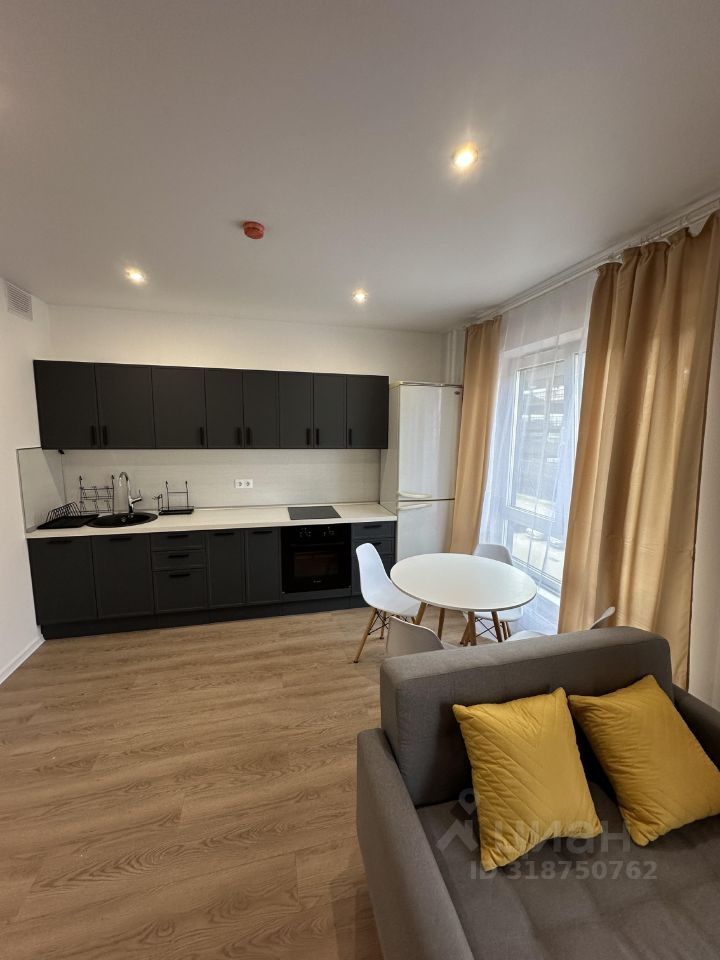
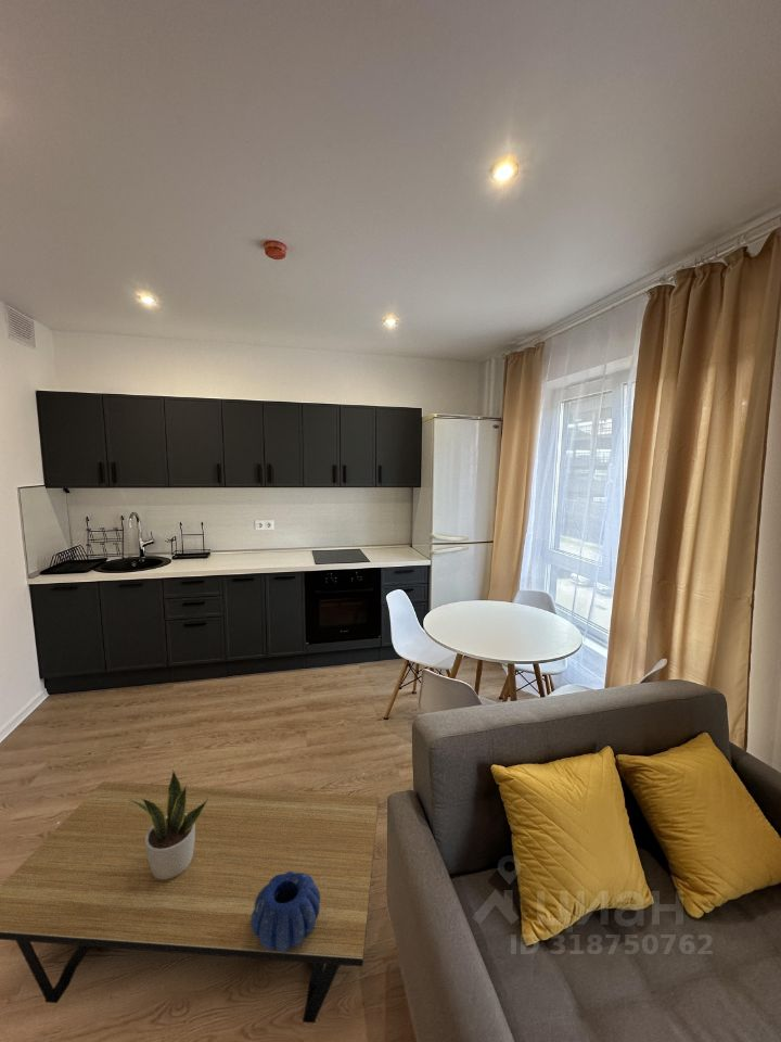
+ decorative bowl (286, 908)
+ coffee table (206, 892)
+ potted plant (168, 819)
